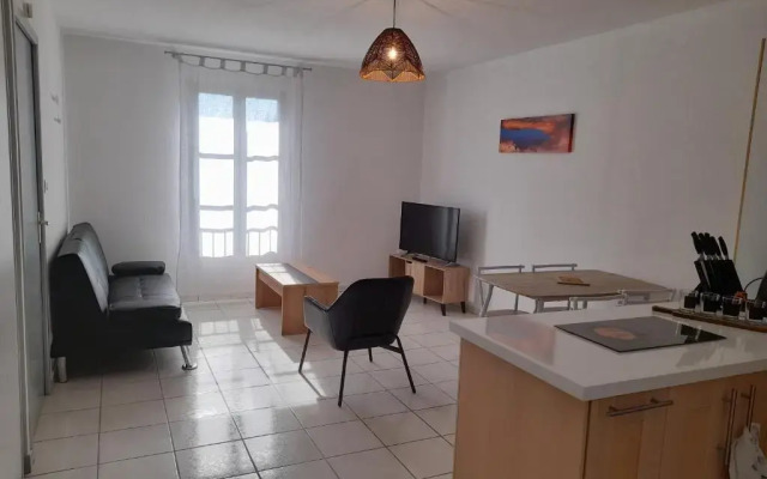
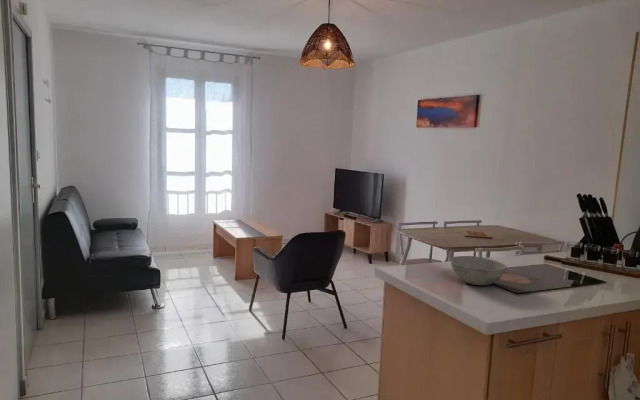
+ bowl (477, 272)
